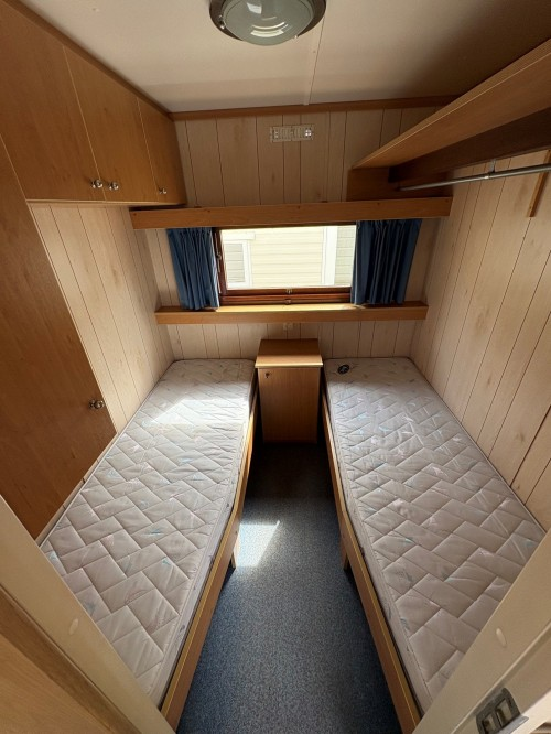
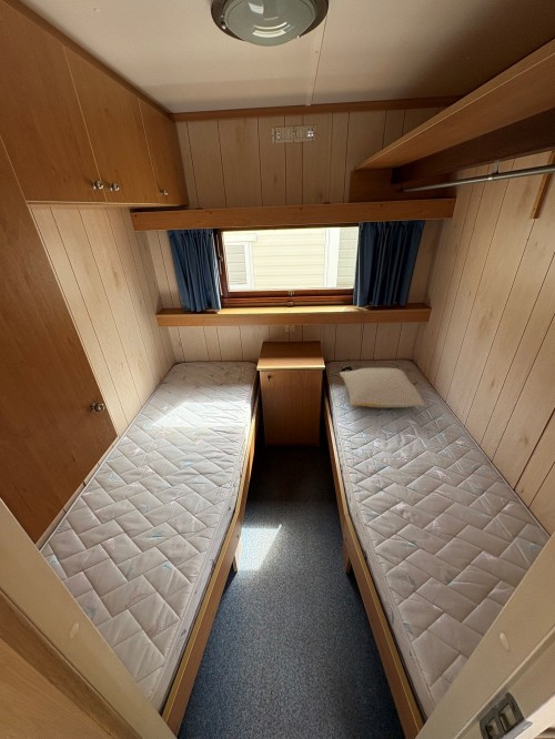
+ pillow (377, 387)
